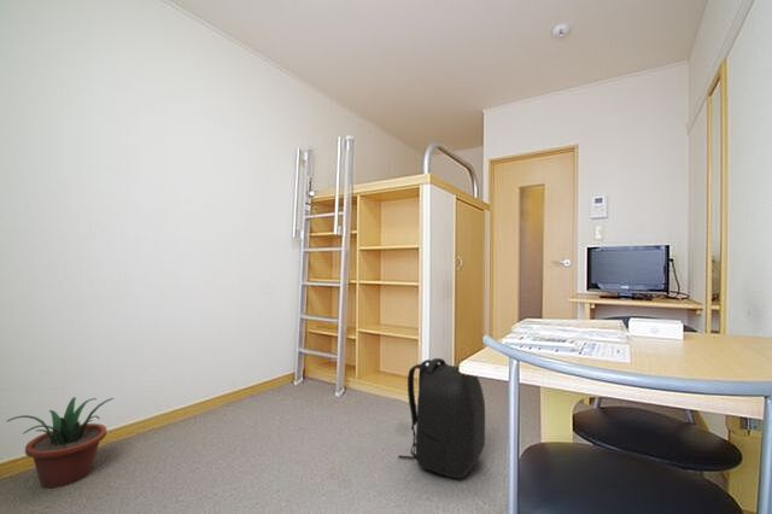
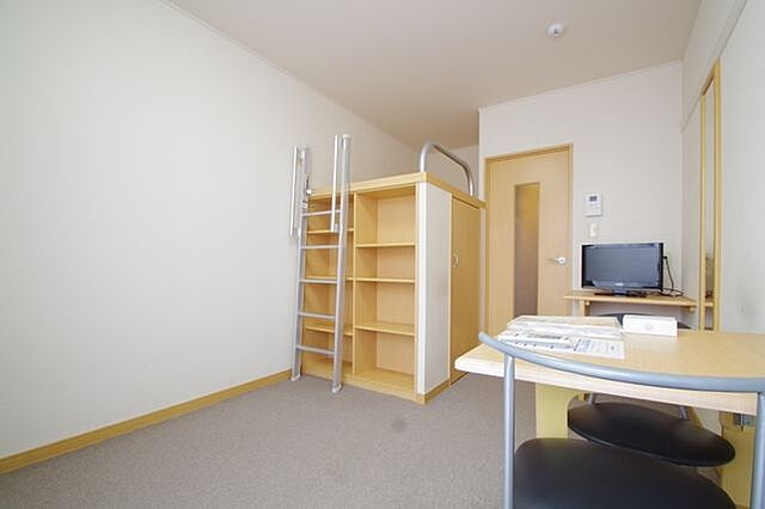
- backpack (441, 410)
- potted plant (63, 440)
